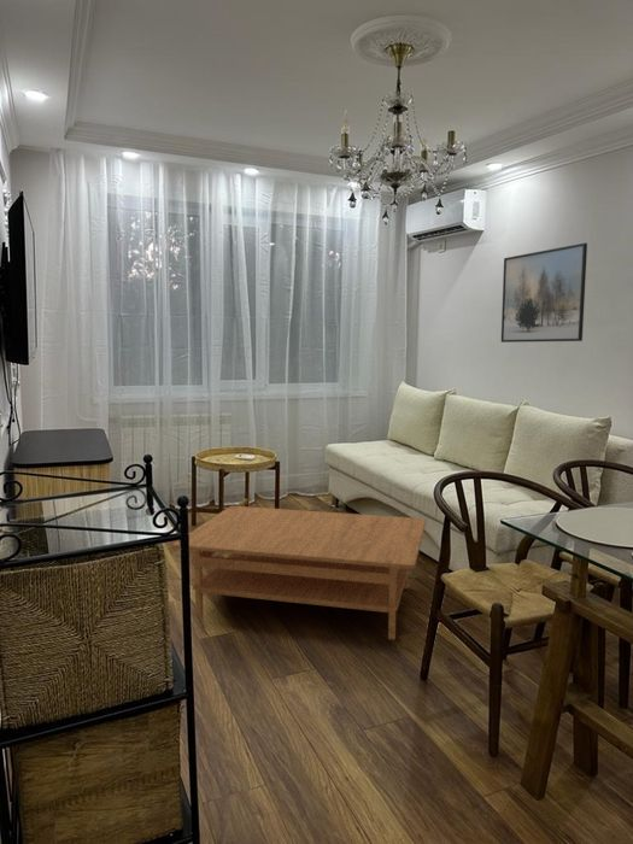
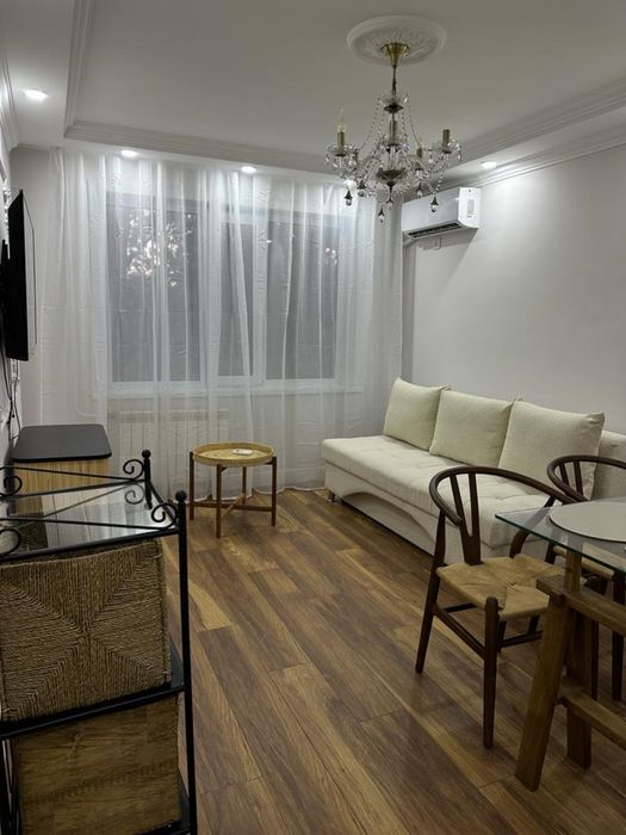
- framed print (540, 297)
- coffee table (307, 565)
